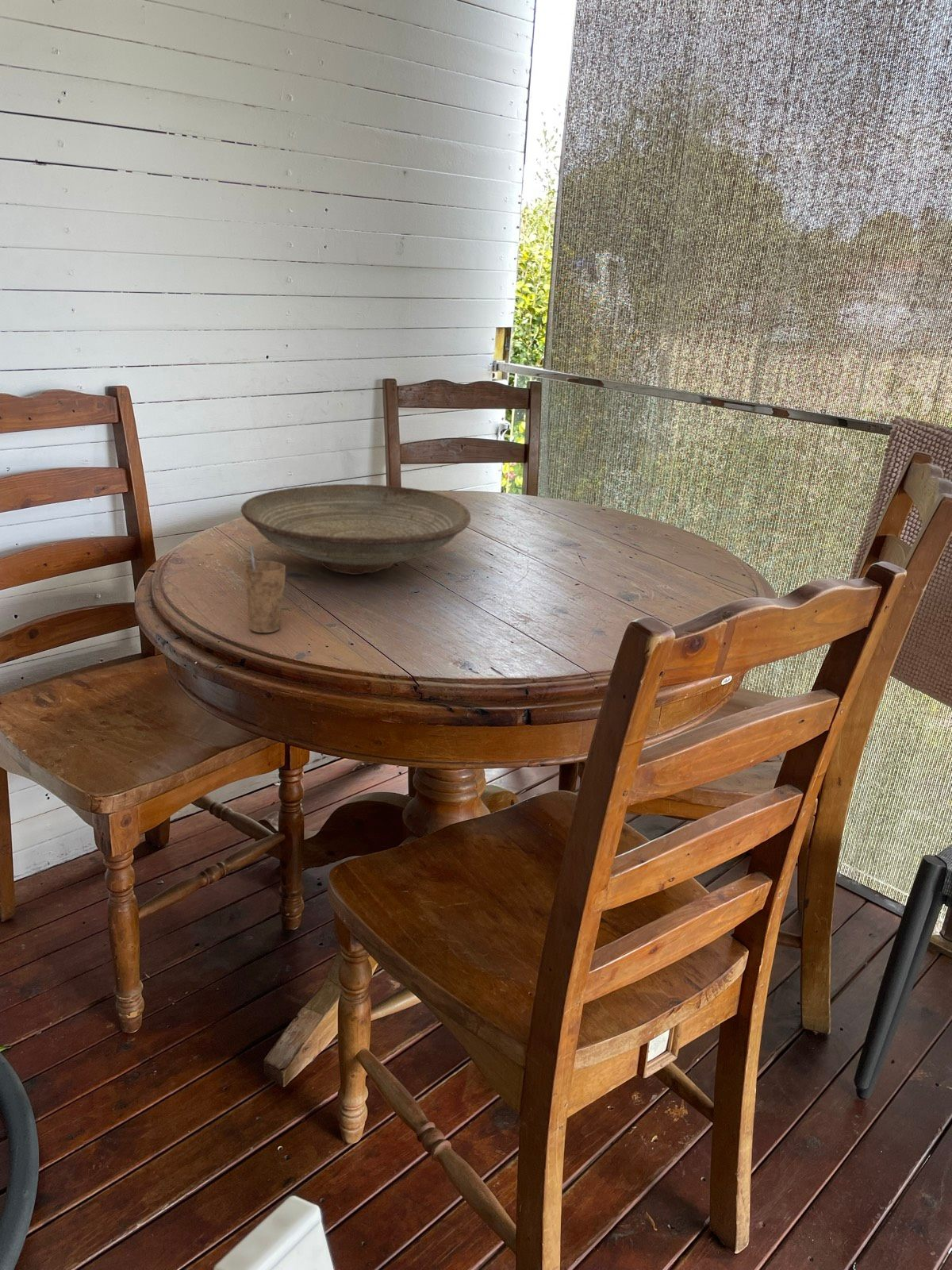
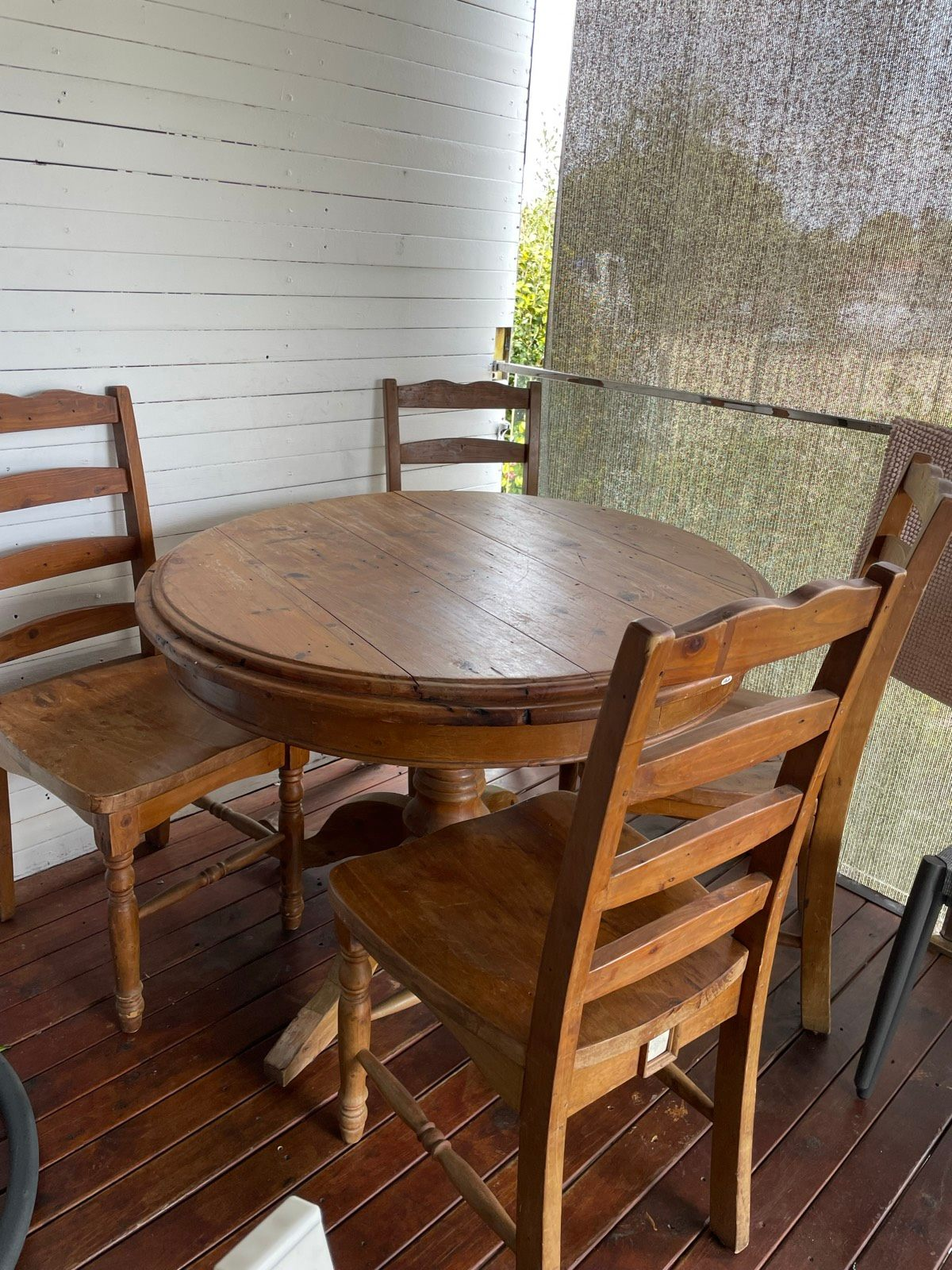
- cup (264, 589)
- decorative bowl (356, 534)
